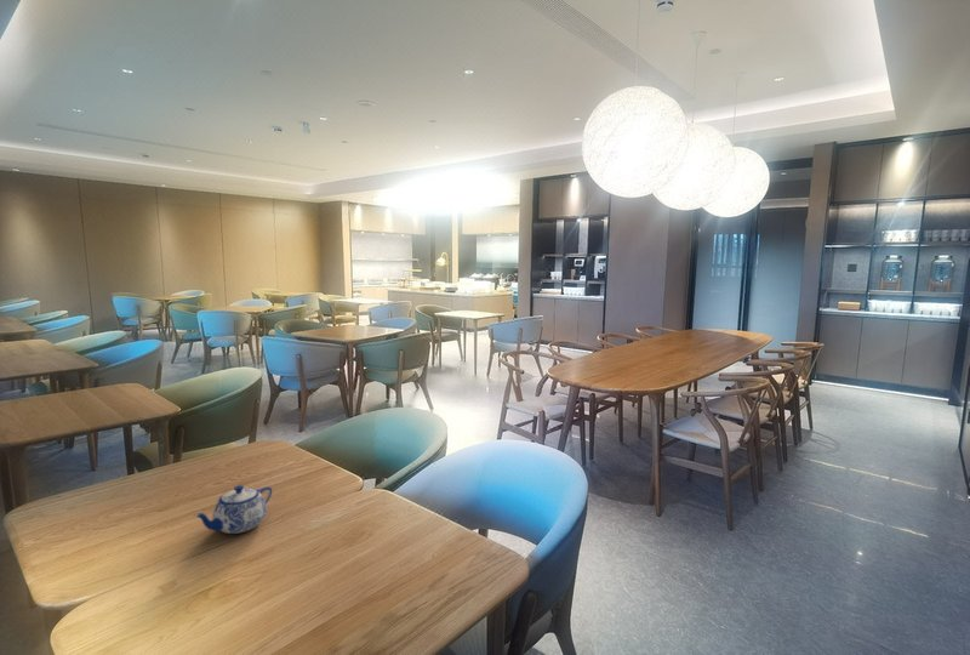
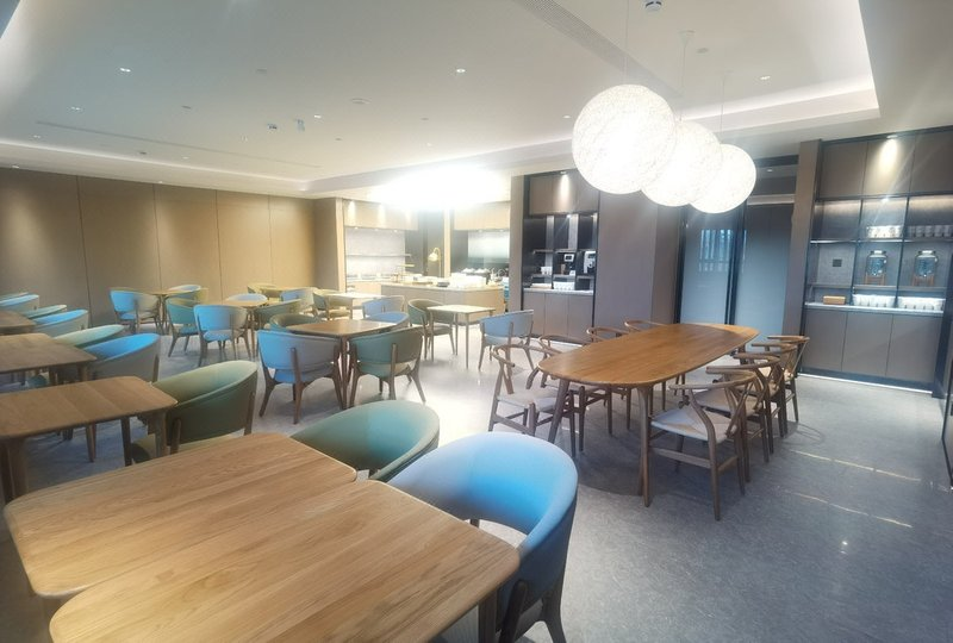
- teapot (235, 507)
